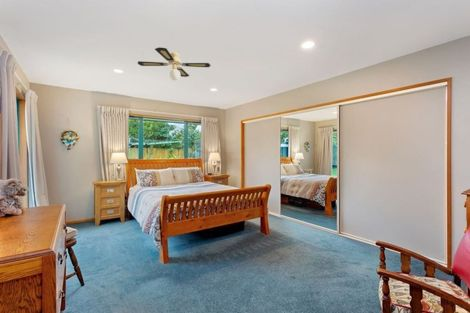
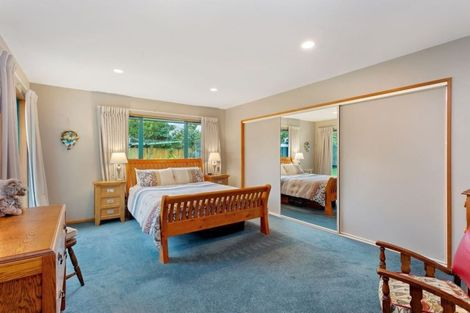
- ceiling fan (174, 67)
